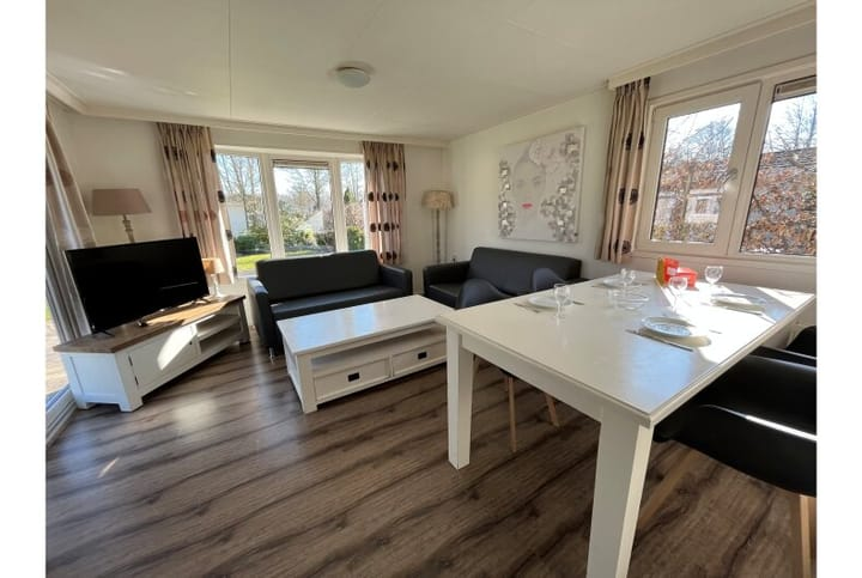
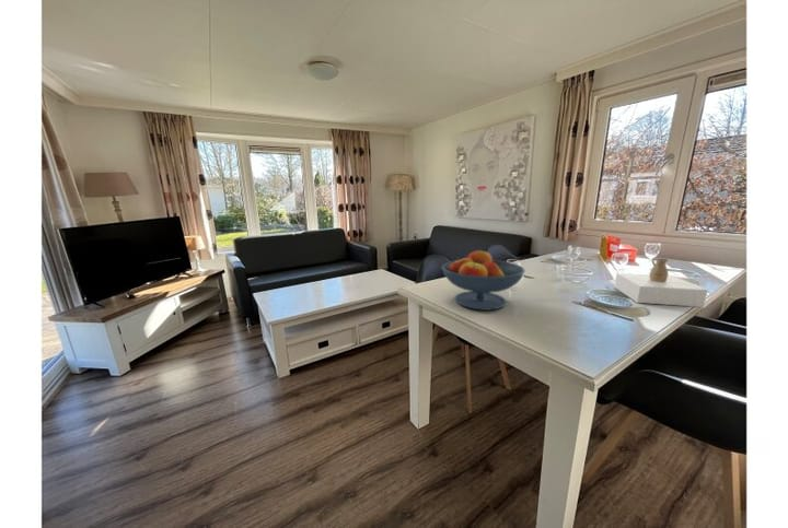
+ fruit bowl (480, 278)
+ vase (657, 278)
